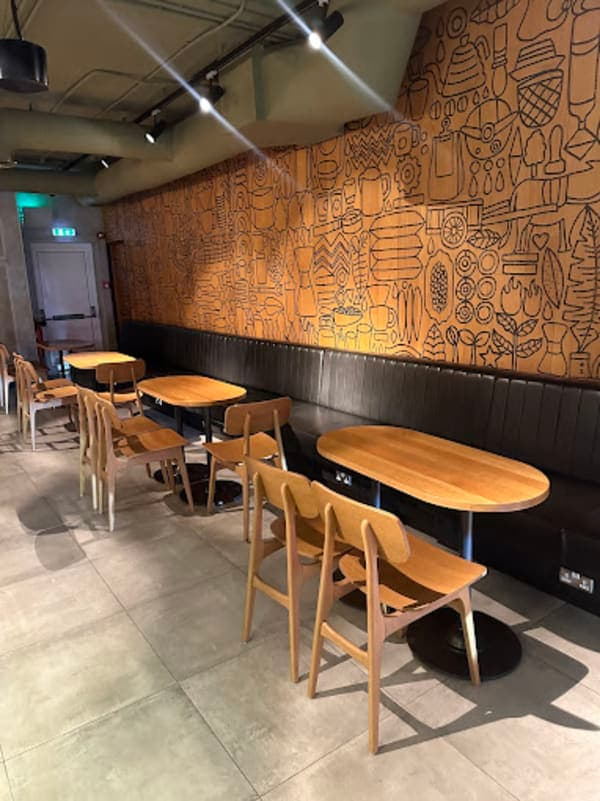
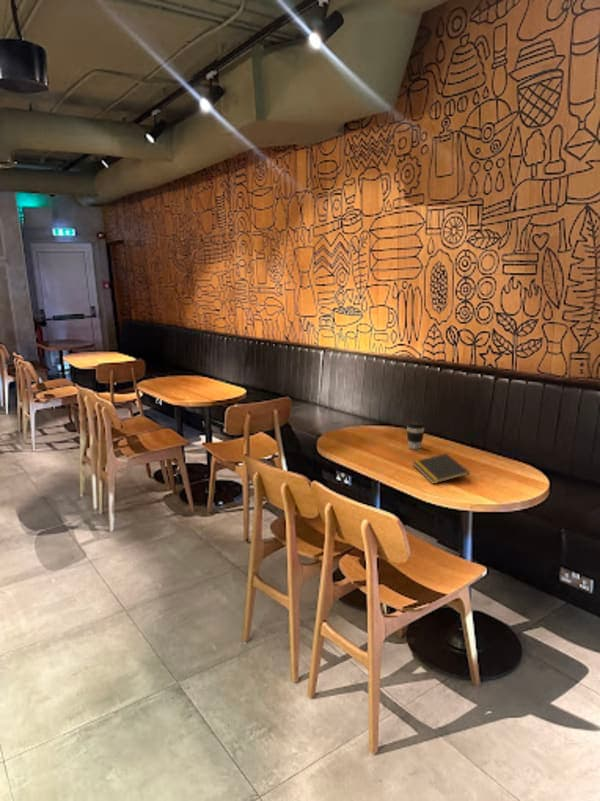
+ coffee cup (415, 435)
+ notepad (439, 467)
